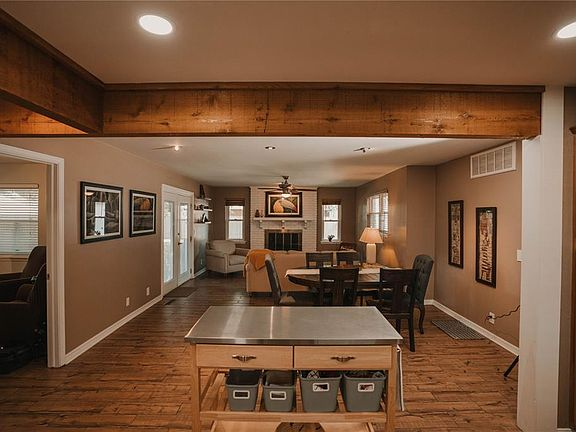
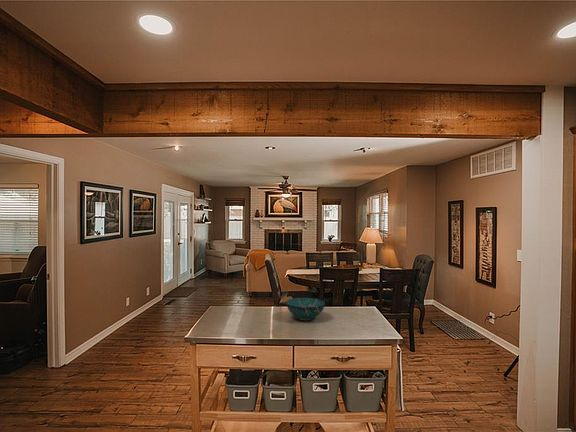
+ decorative bowl (305, 310)
